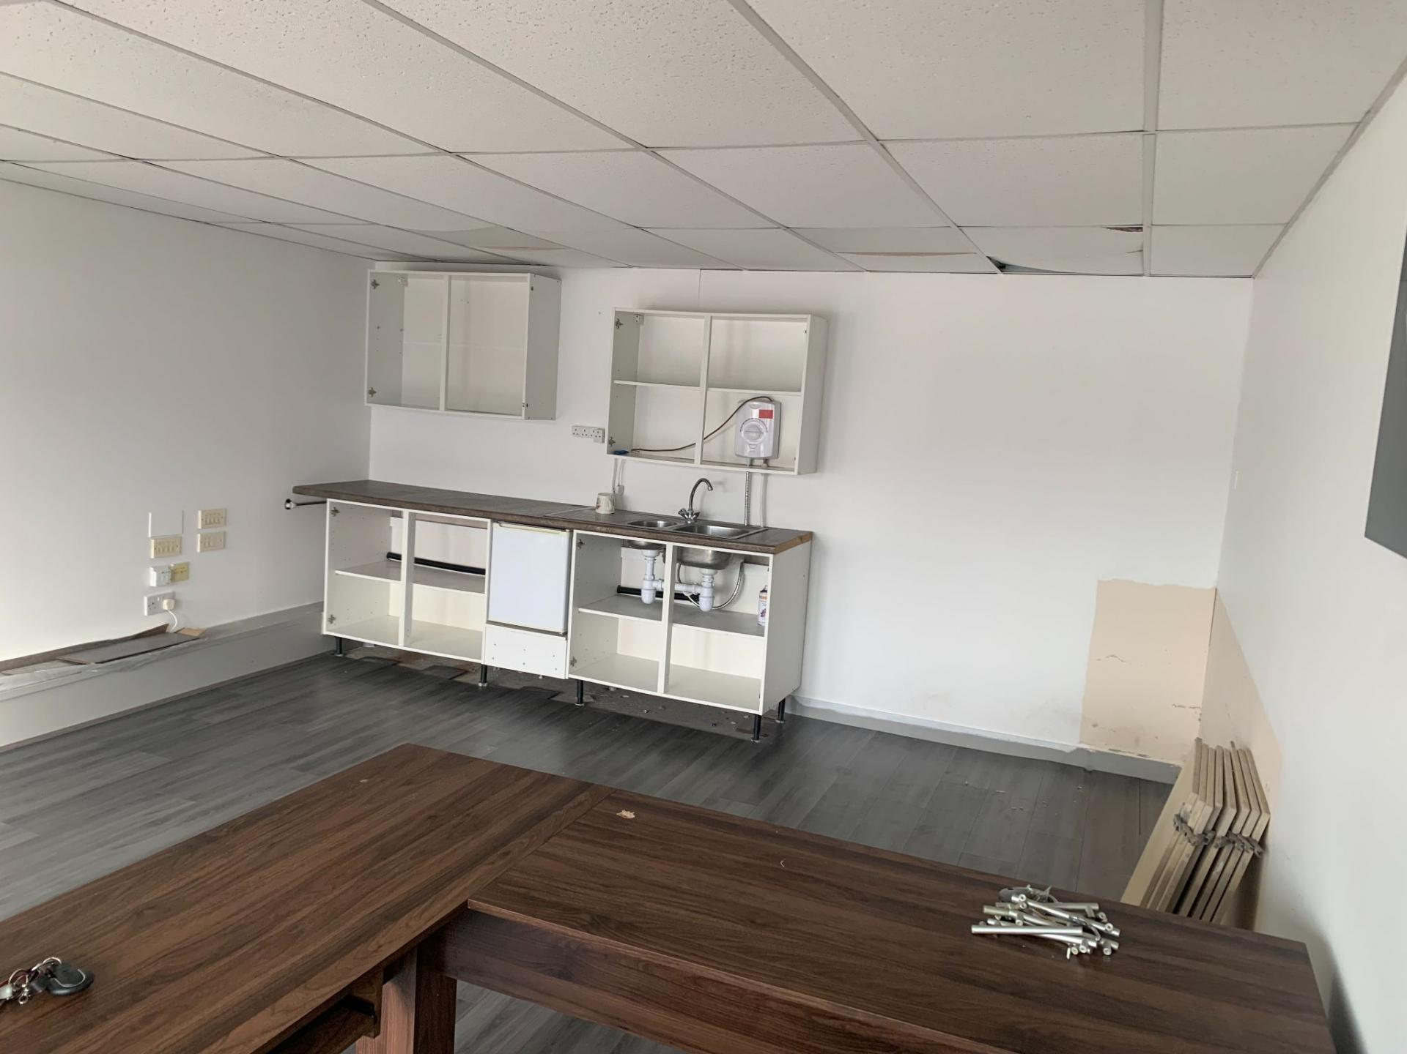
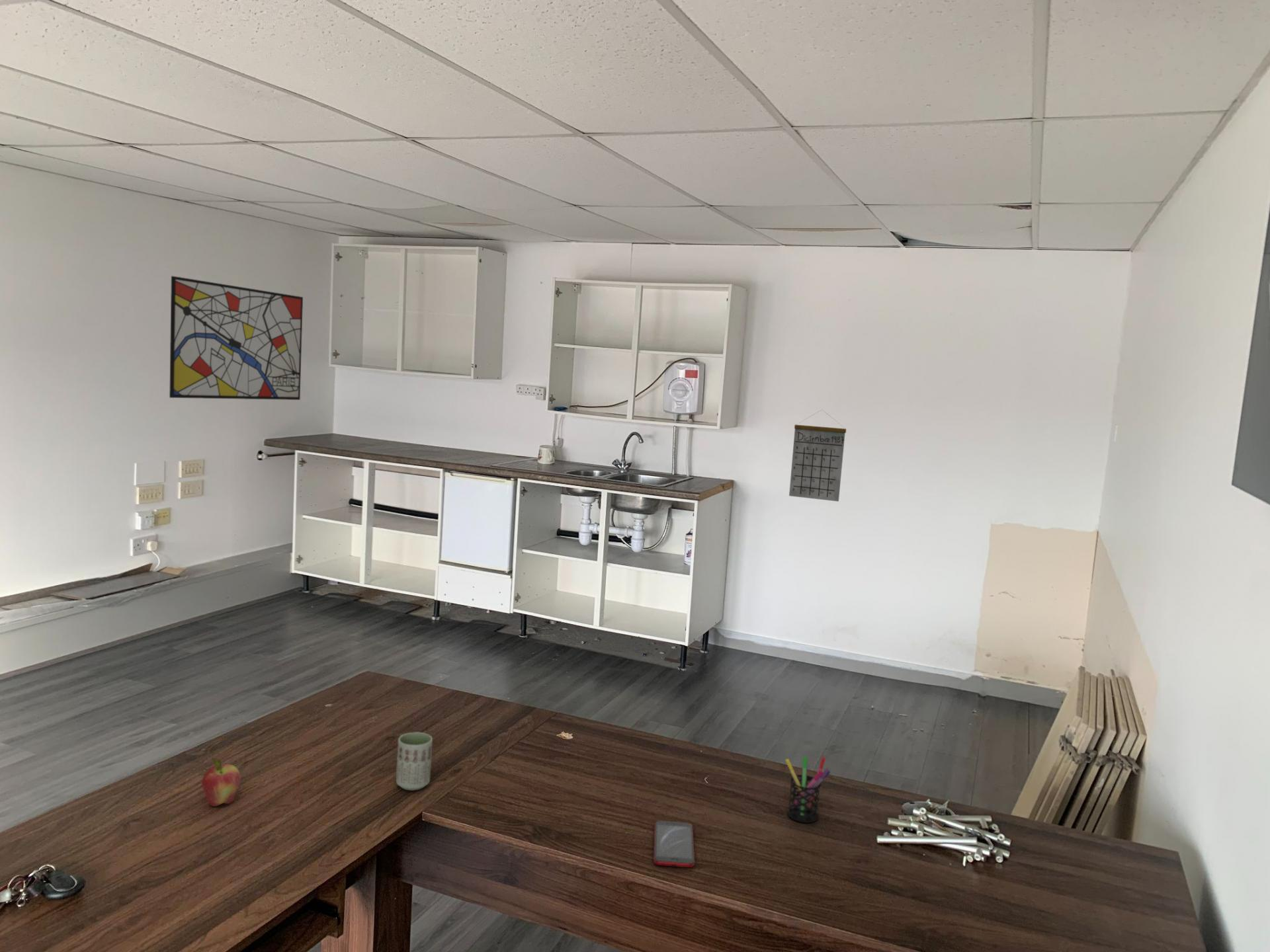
+ cup (414, 761)
+ pen holder (806, 784)
+ fruit (222, 778)
+ smartphone (673, 843)
+ calendar (818, 454)
+ wall art (241, 343)
